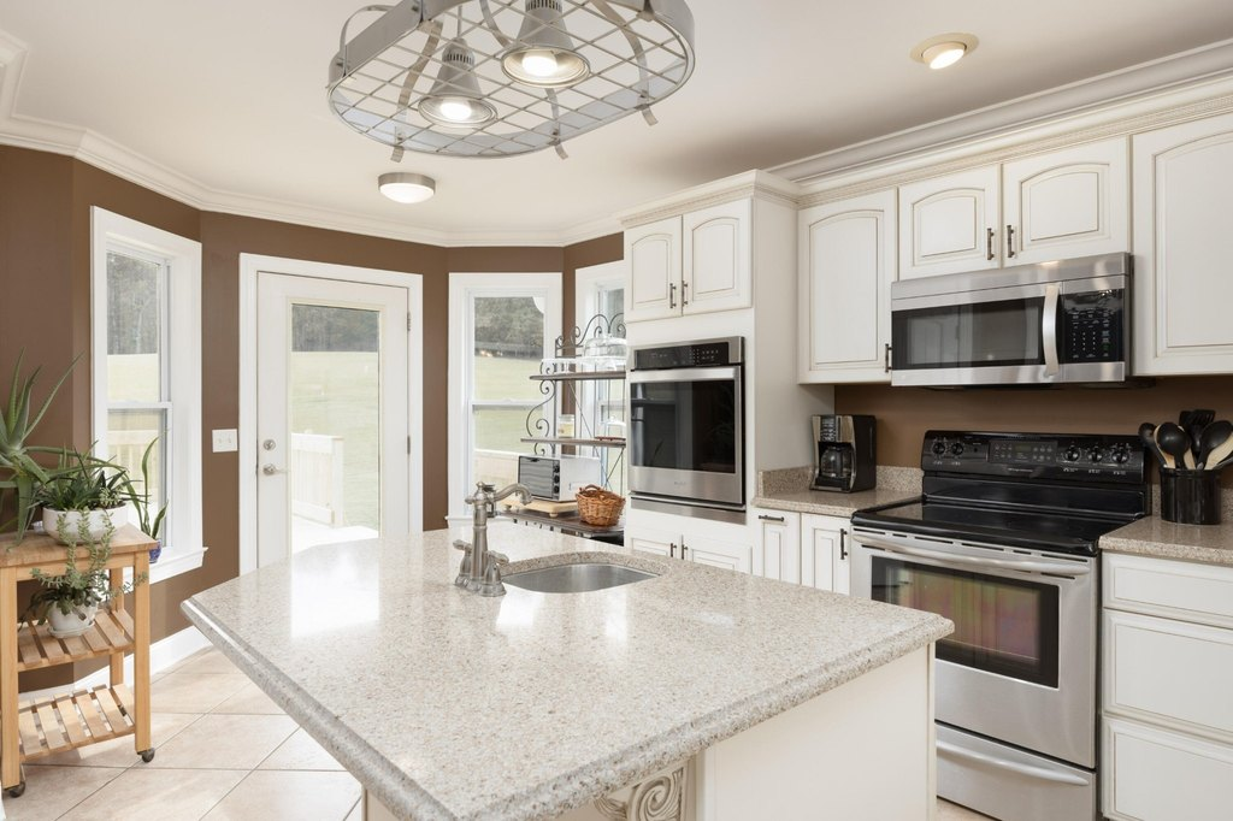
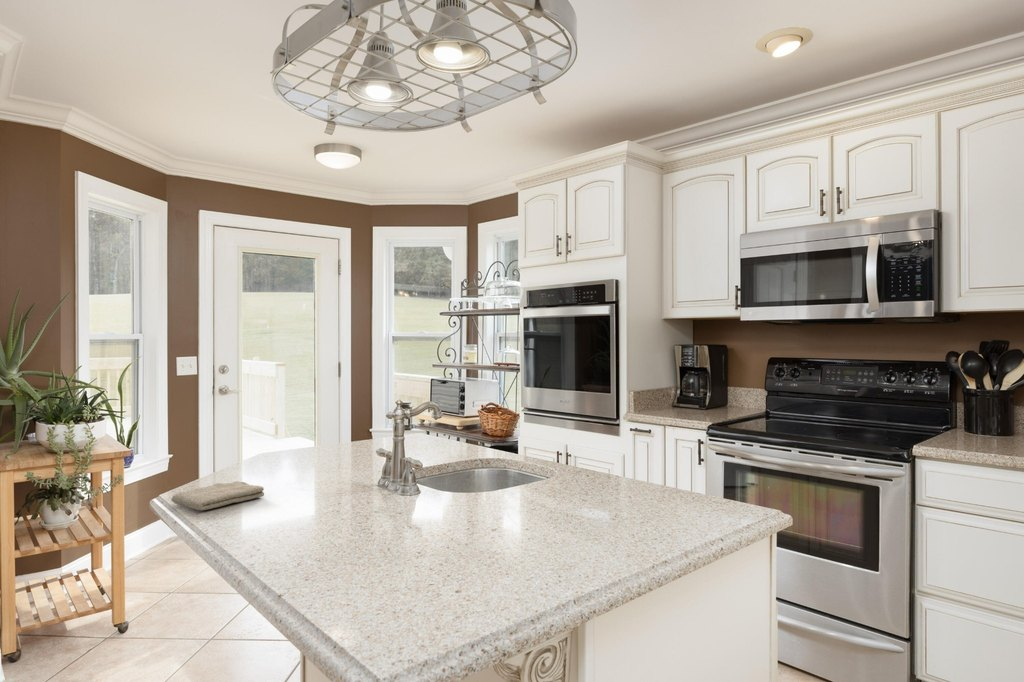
+ washcloth (220, 494)
